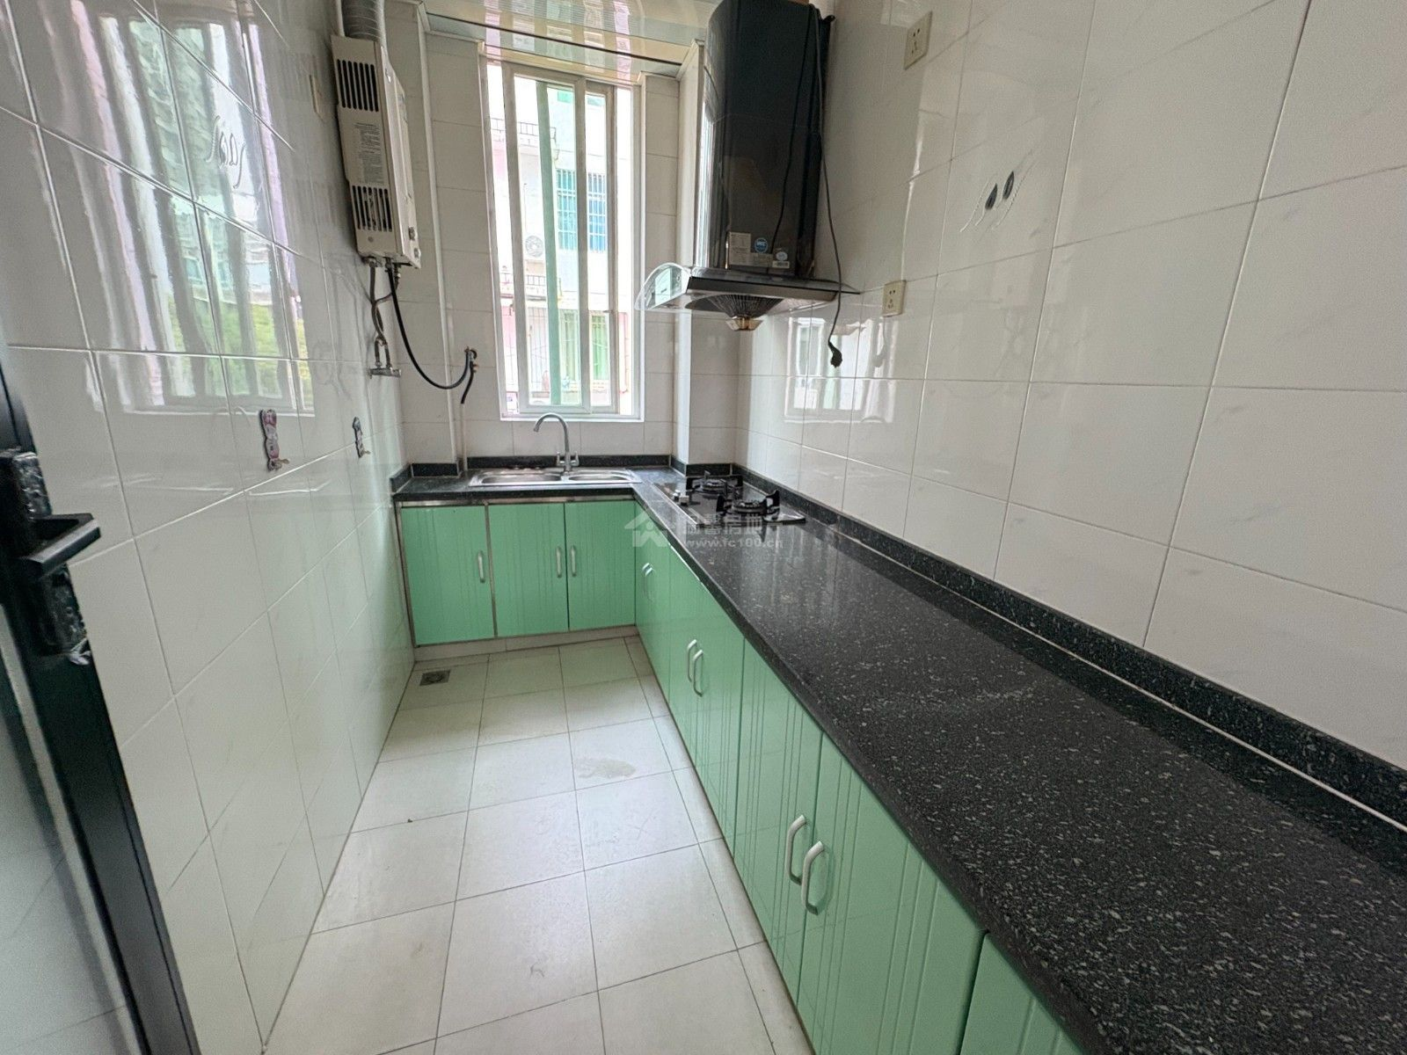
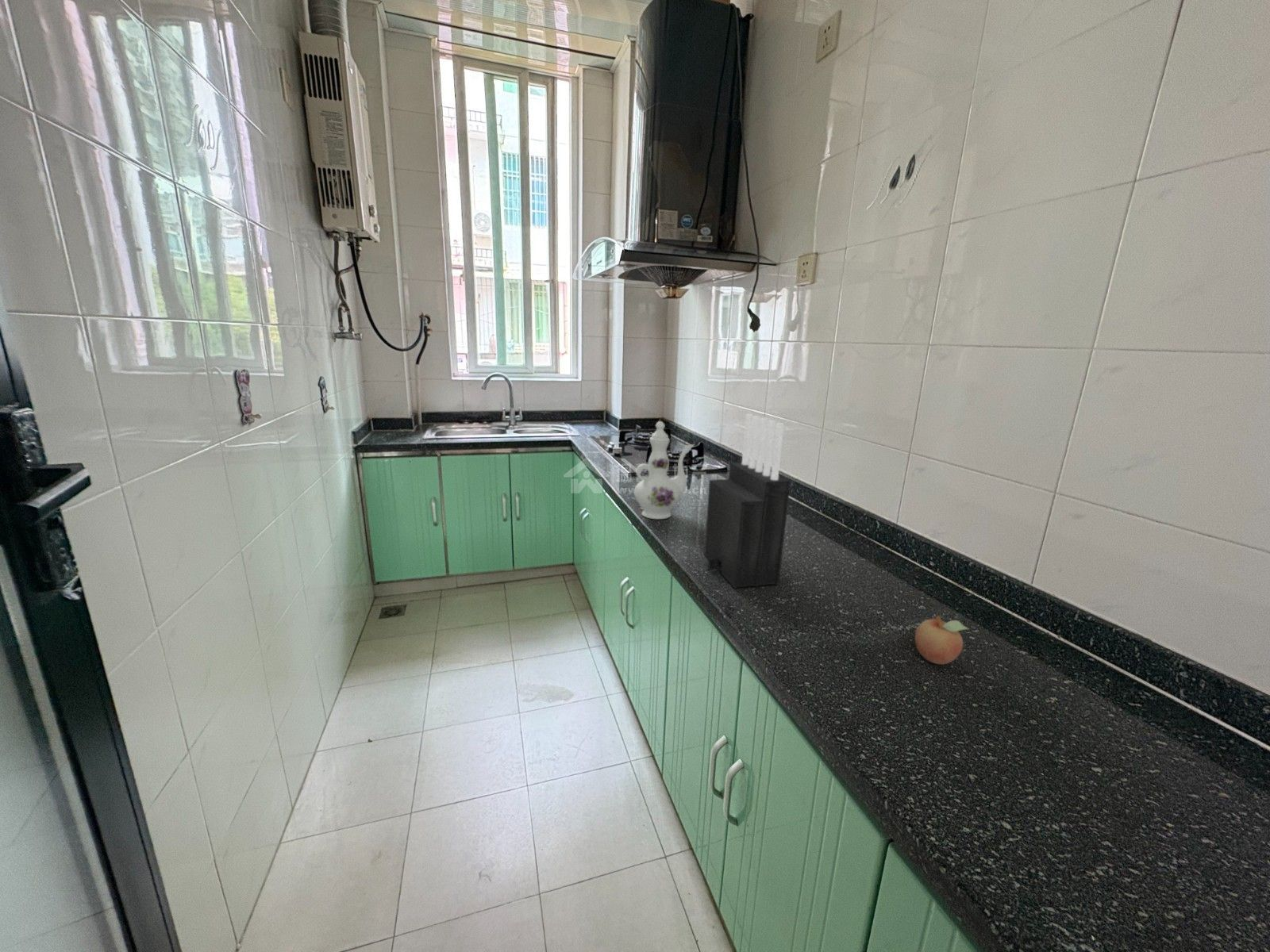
+ chinaware (664, 469)
+ fruit (939, 639)
+ knife block (741, 497)
